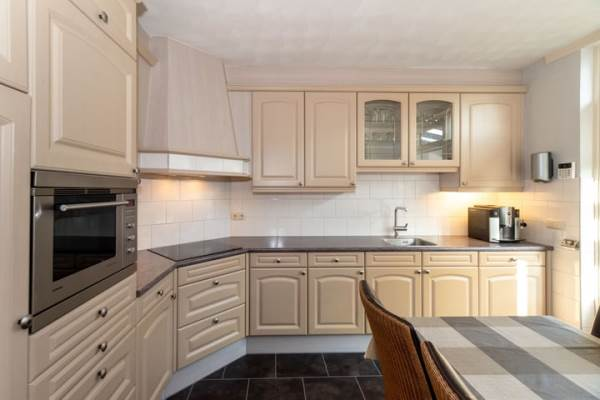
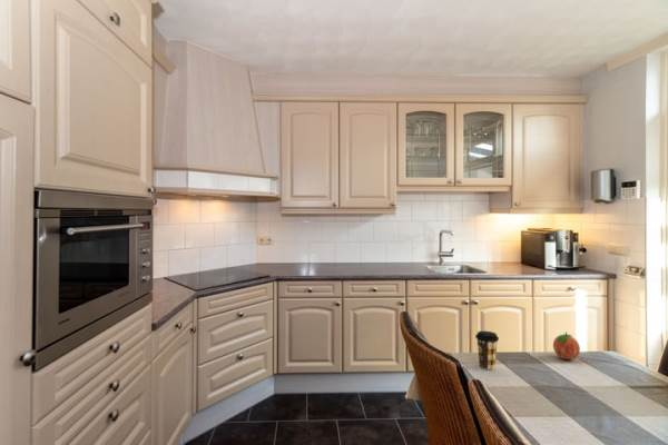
+ fruit (566, 345)
+ coffee cup (487, 349)
